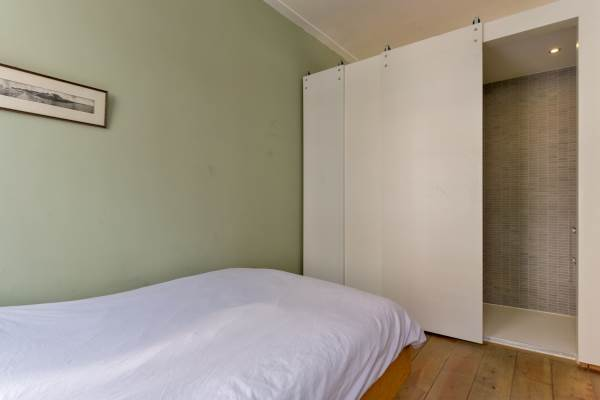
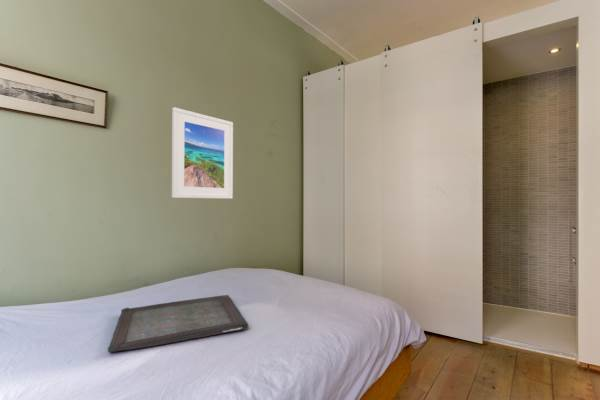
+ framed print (204, 156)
+ serving tray (181, 317)
